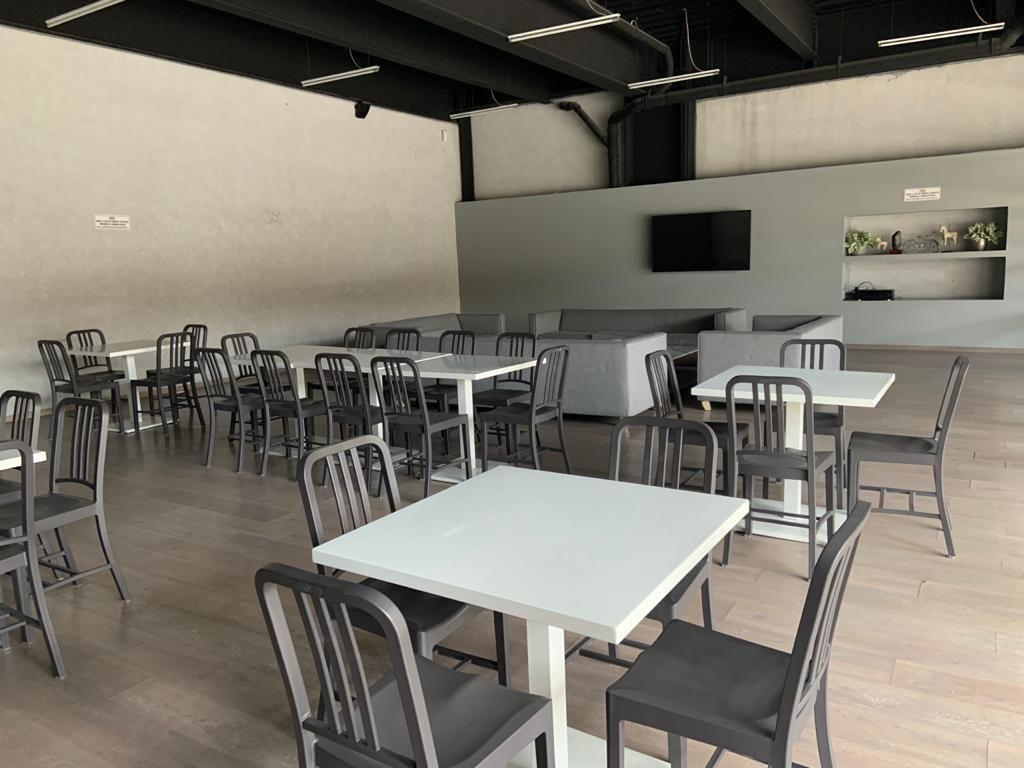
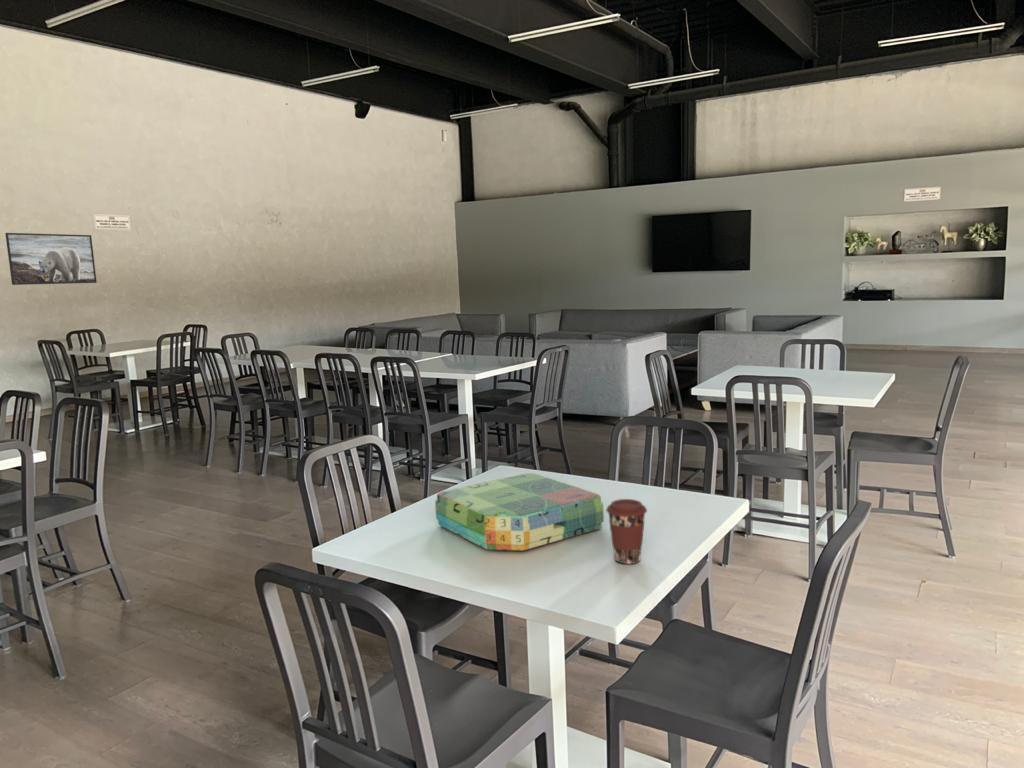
+ coffee cup (626, 531)
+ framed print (53, 259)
+ board game (517, 509)
